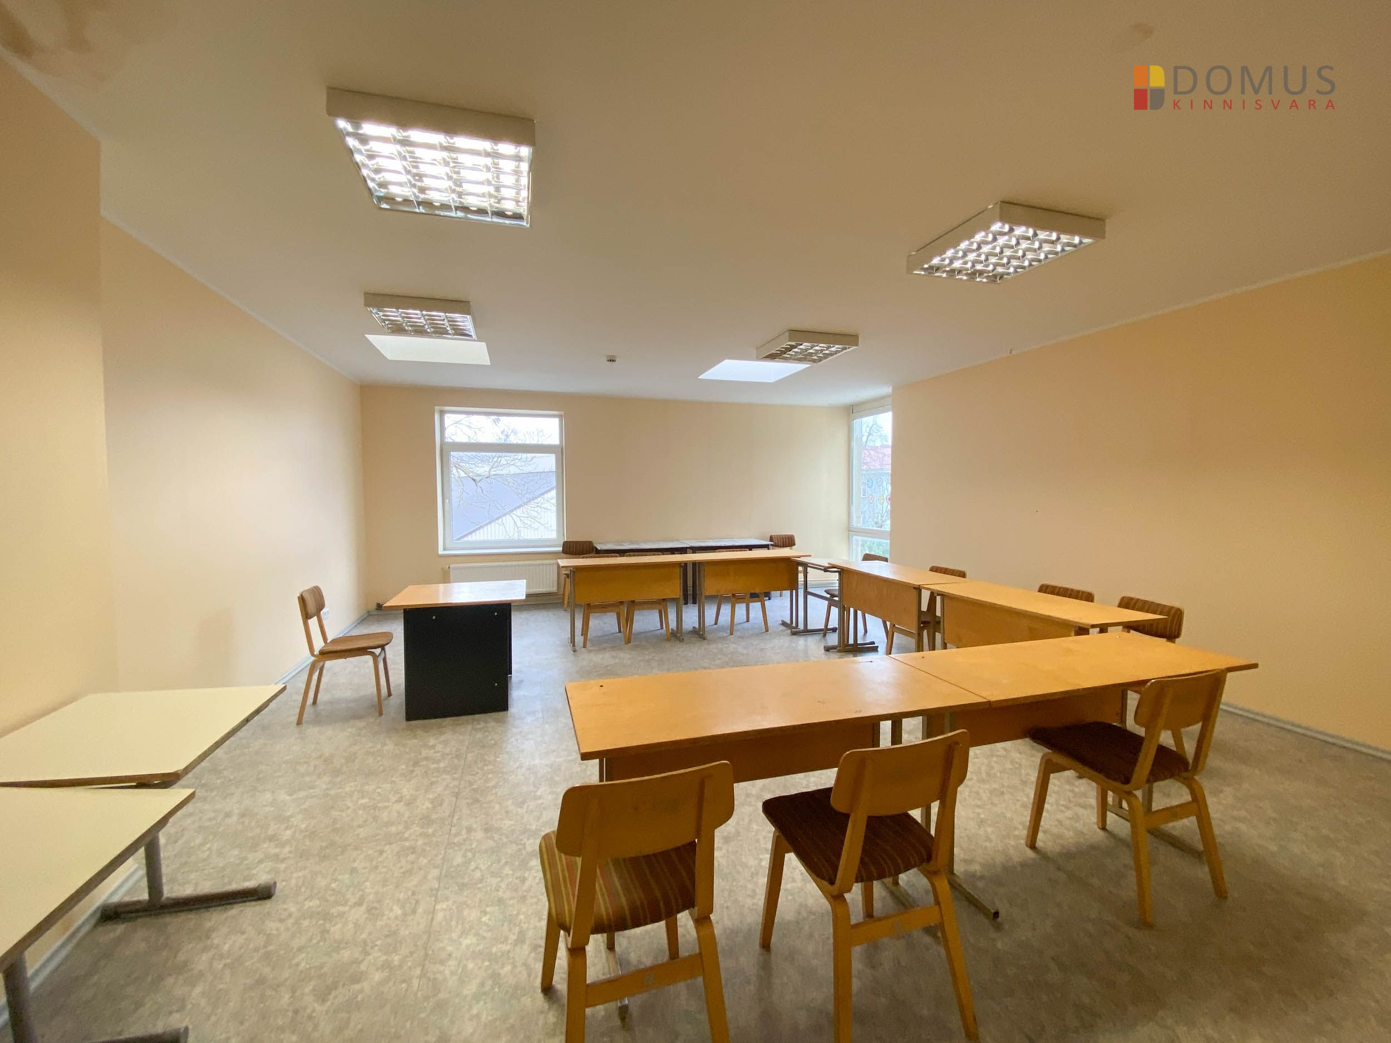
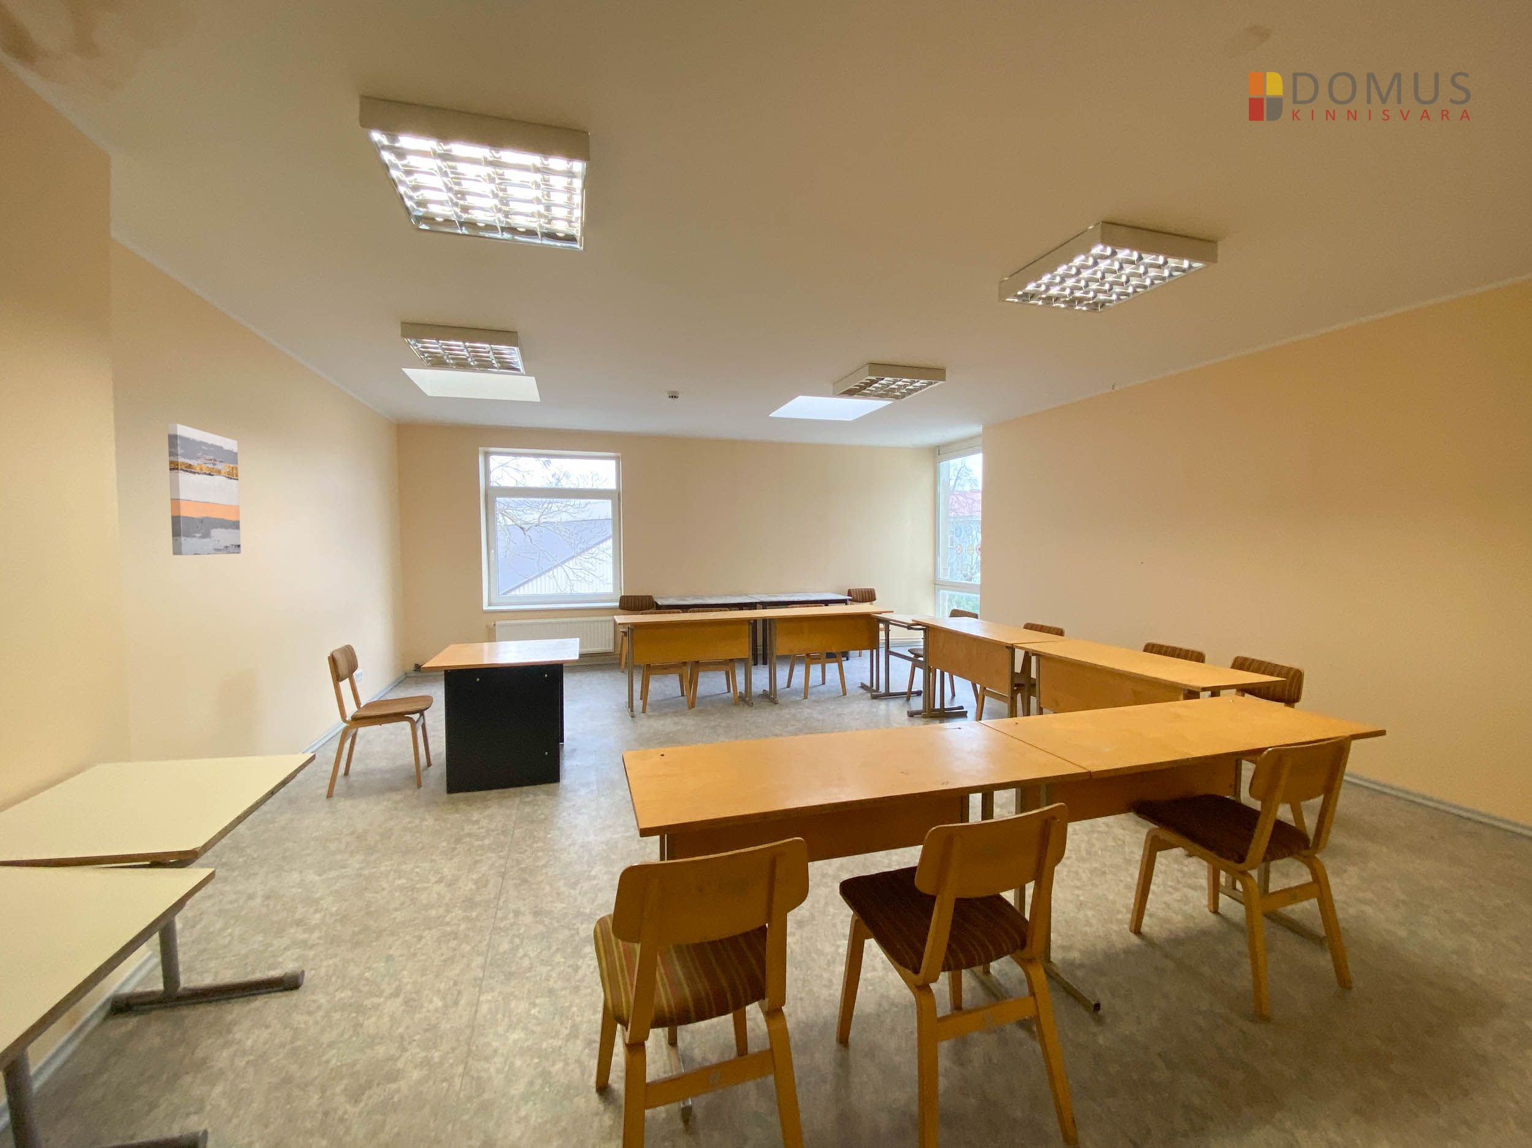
+ wall art (207, 493)
